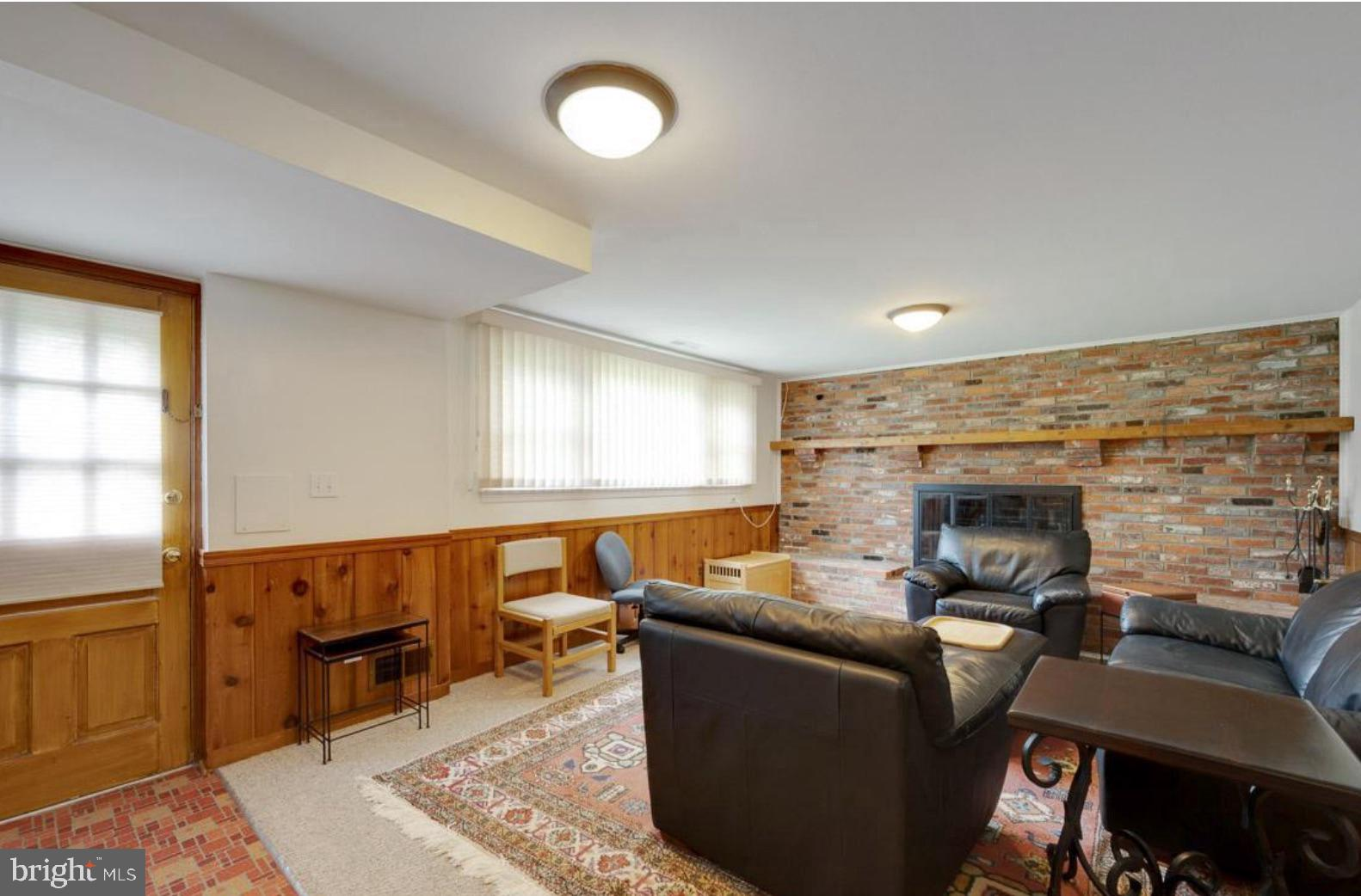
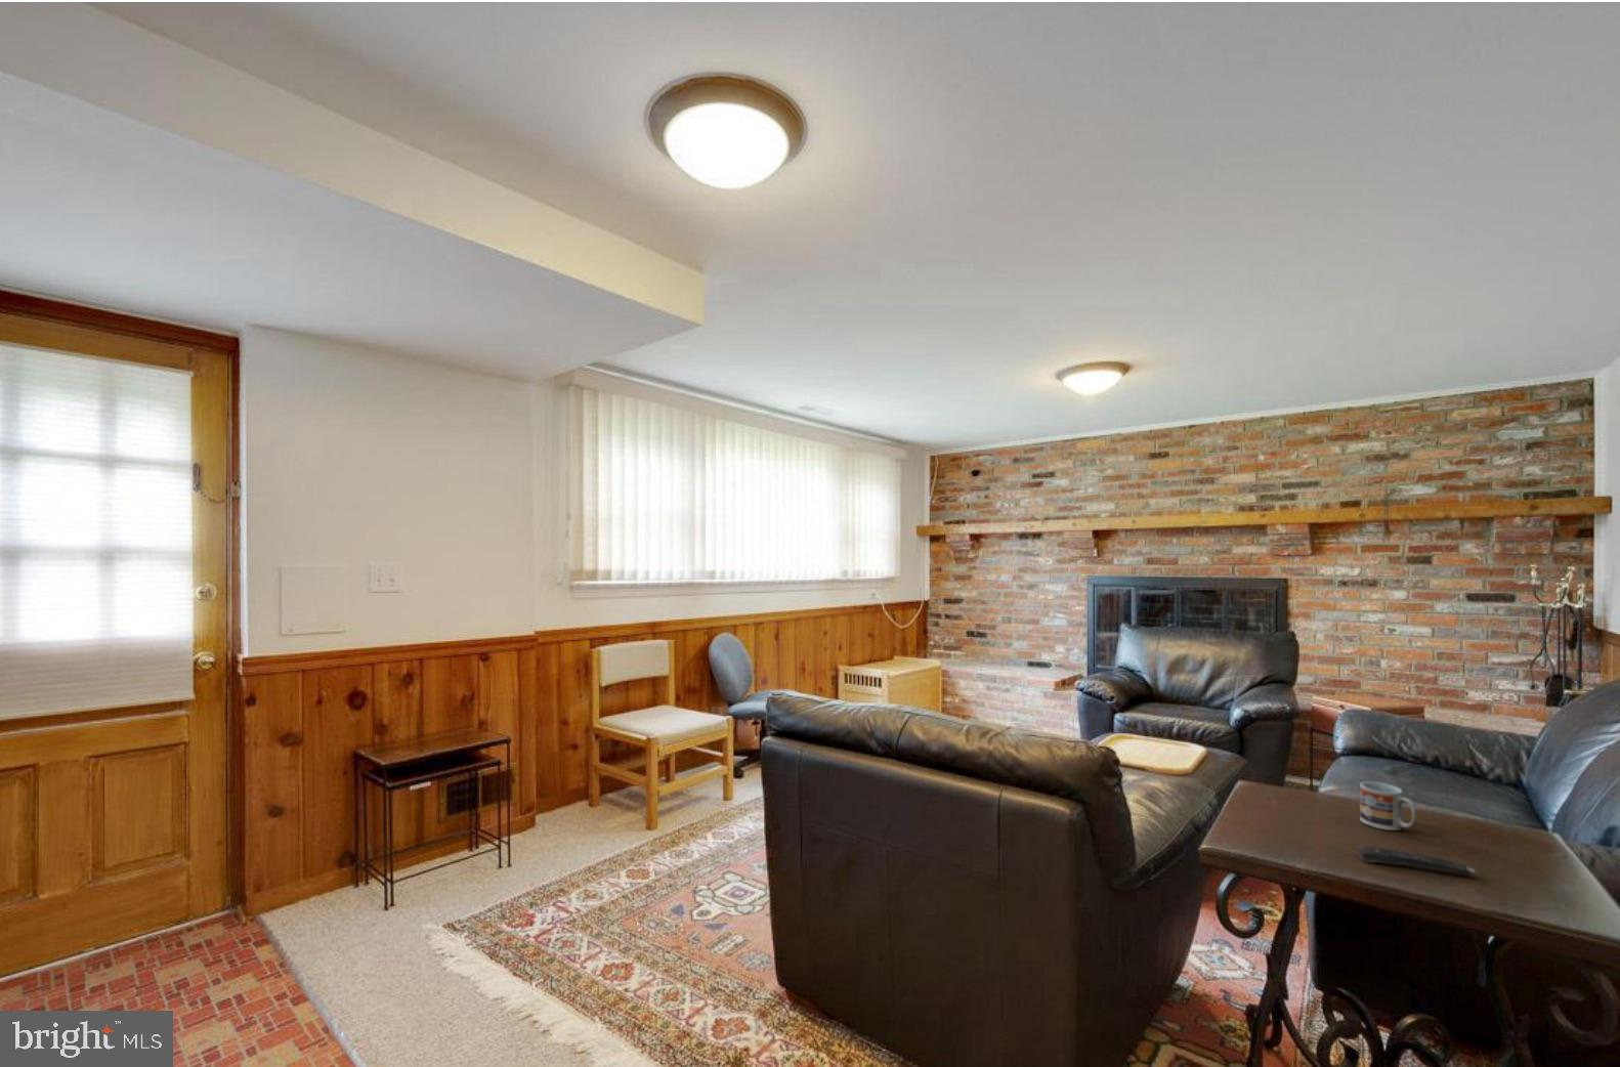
+ cup (1388, 807)
+ remote control (1414, 860)
